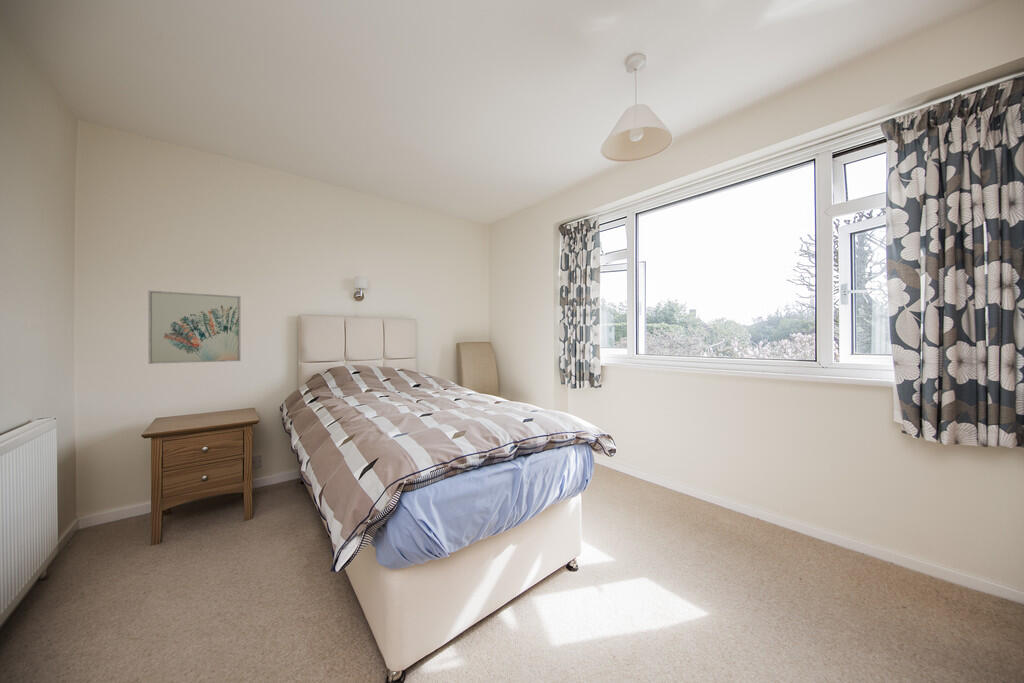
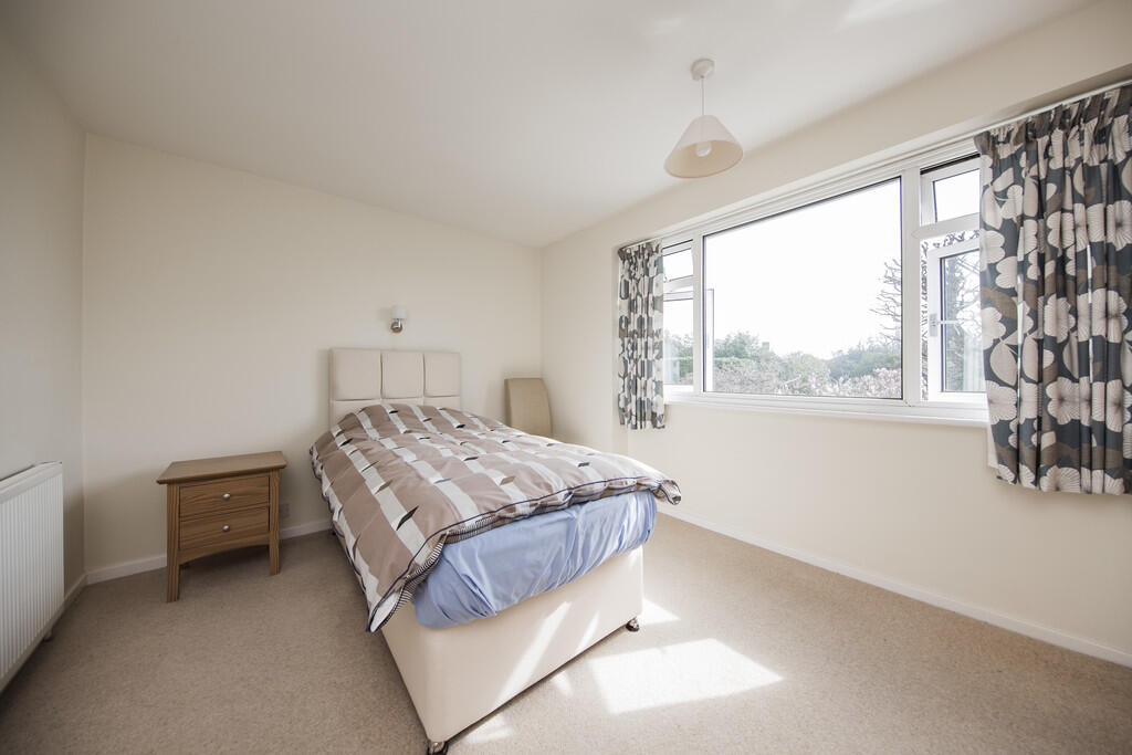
- wall art (197, 328)
